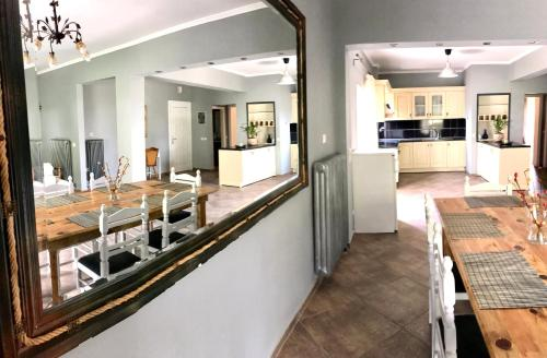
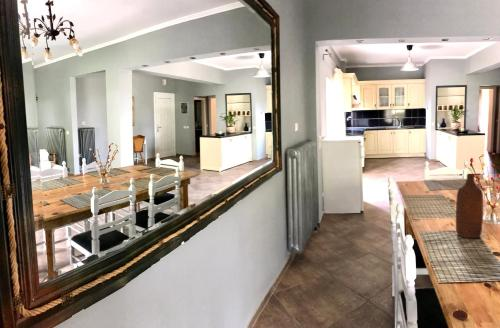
+ bottle (469, 205)
